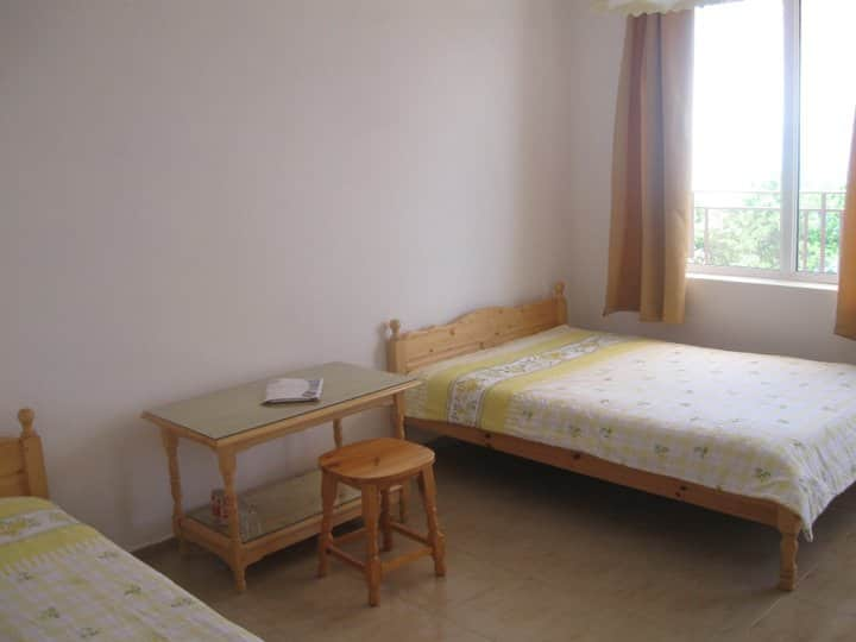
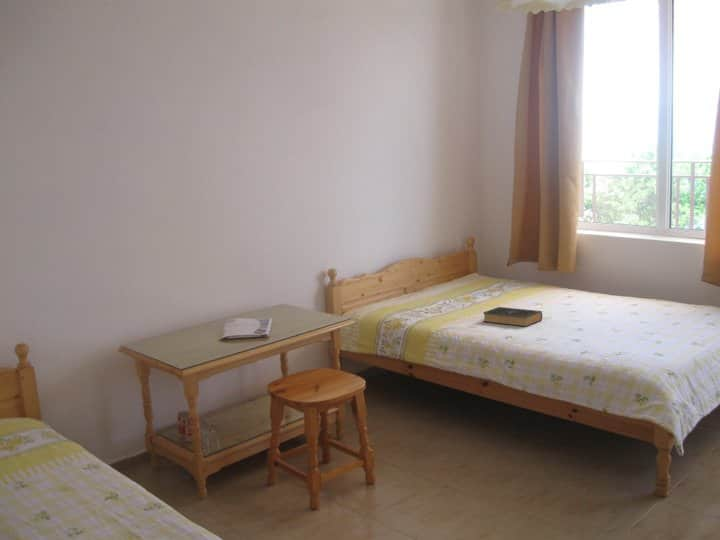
+ book (512, 316)
